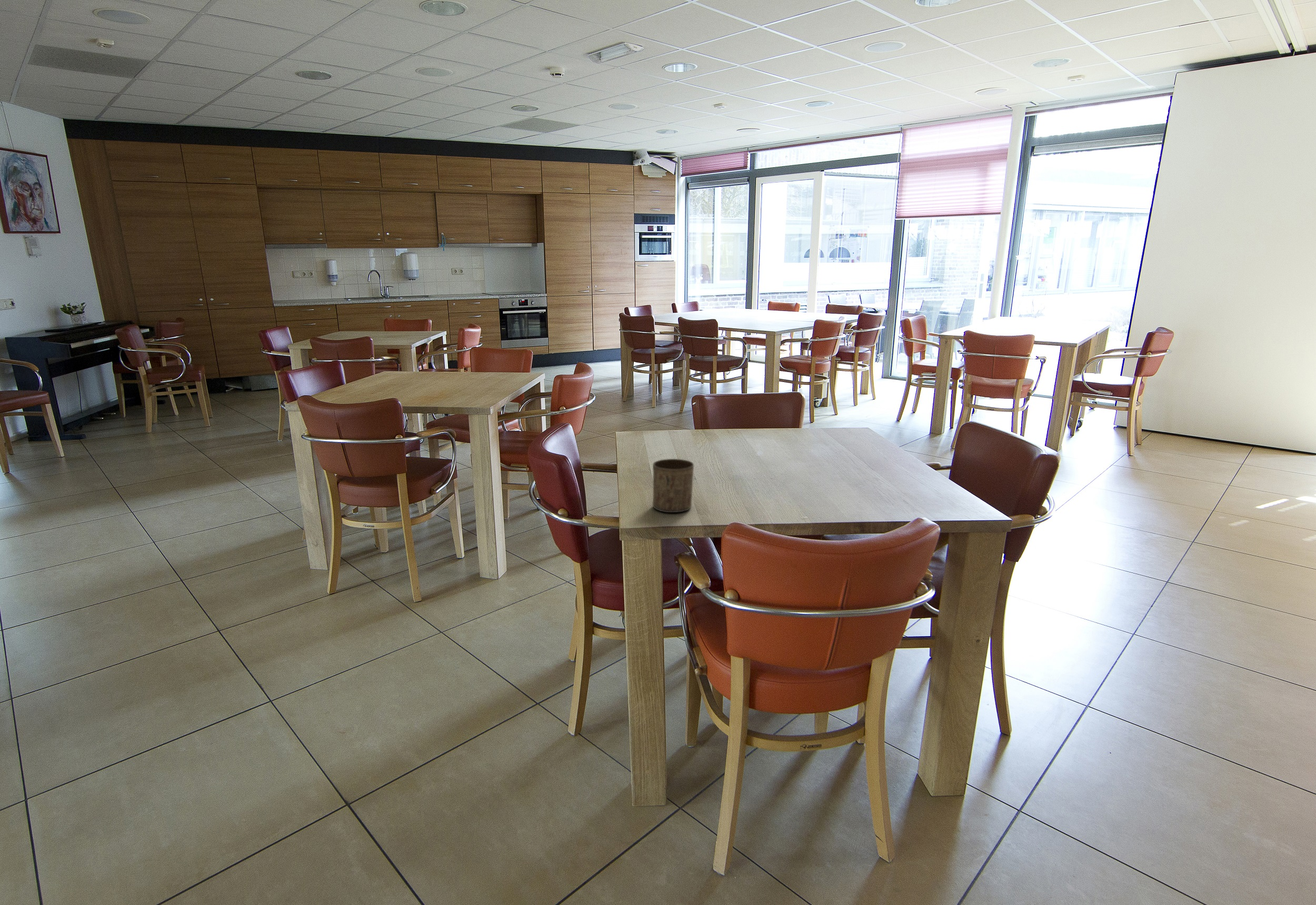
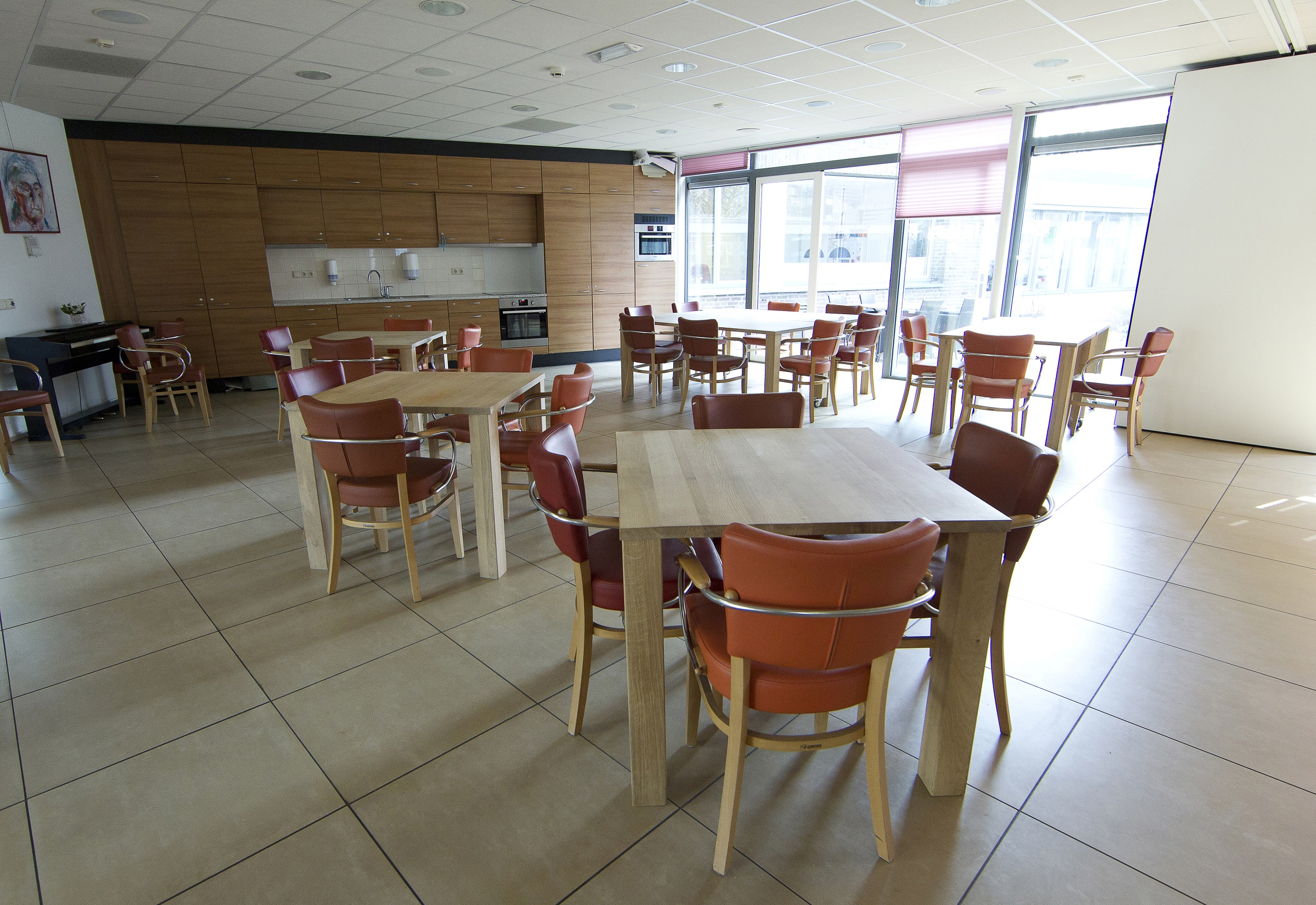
- cup (673, 486)
